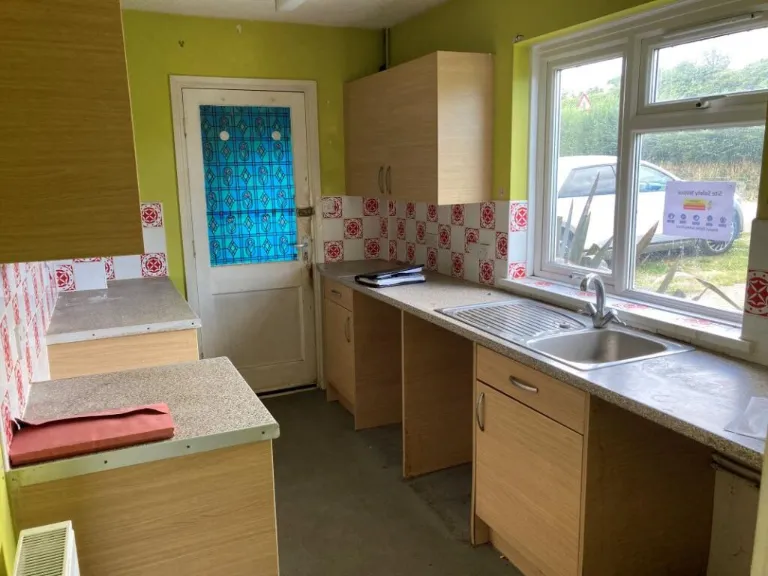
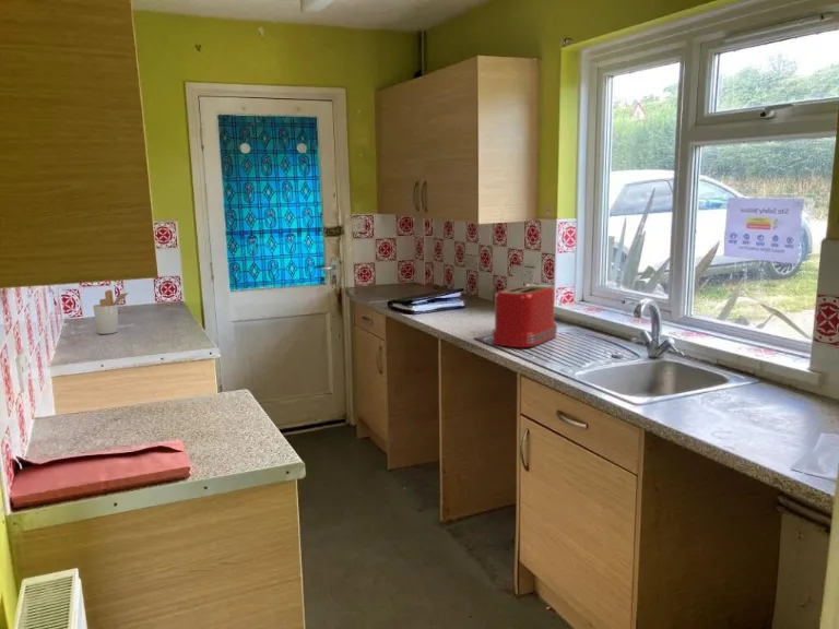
+ utensil holder (111, 311)
+ toaster (524, 313)
